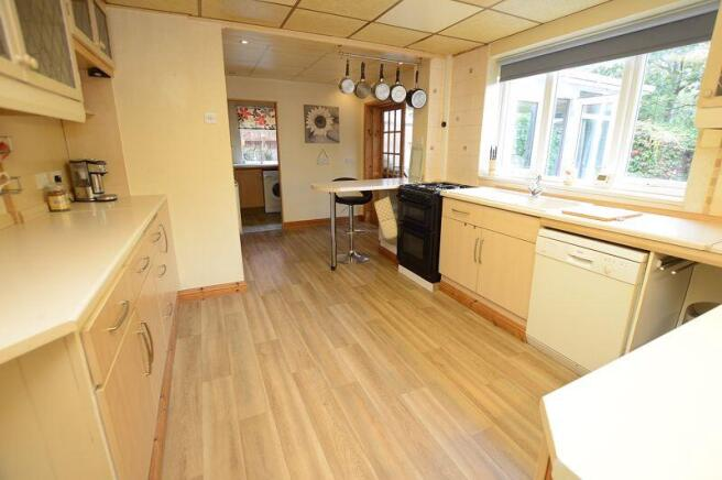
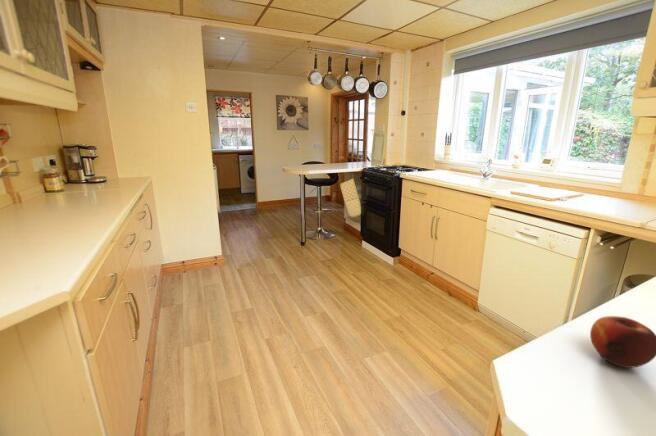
+ apple (622, 342)
